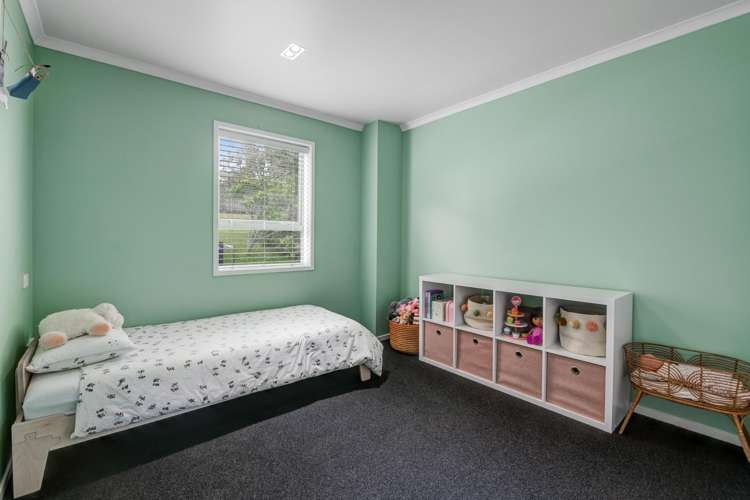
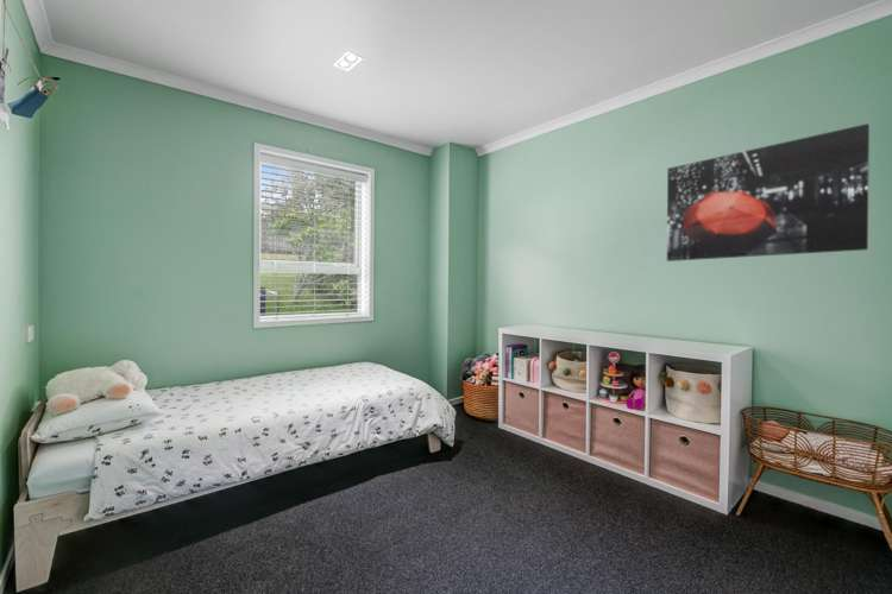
+ wall art (753, 202)
